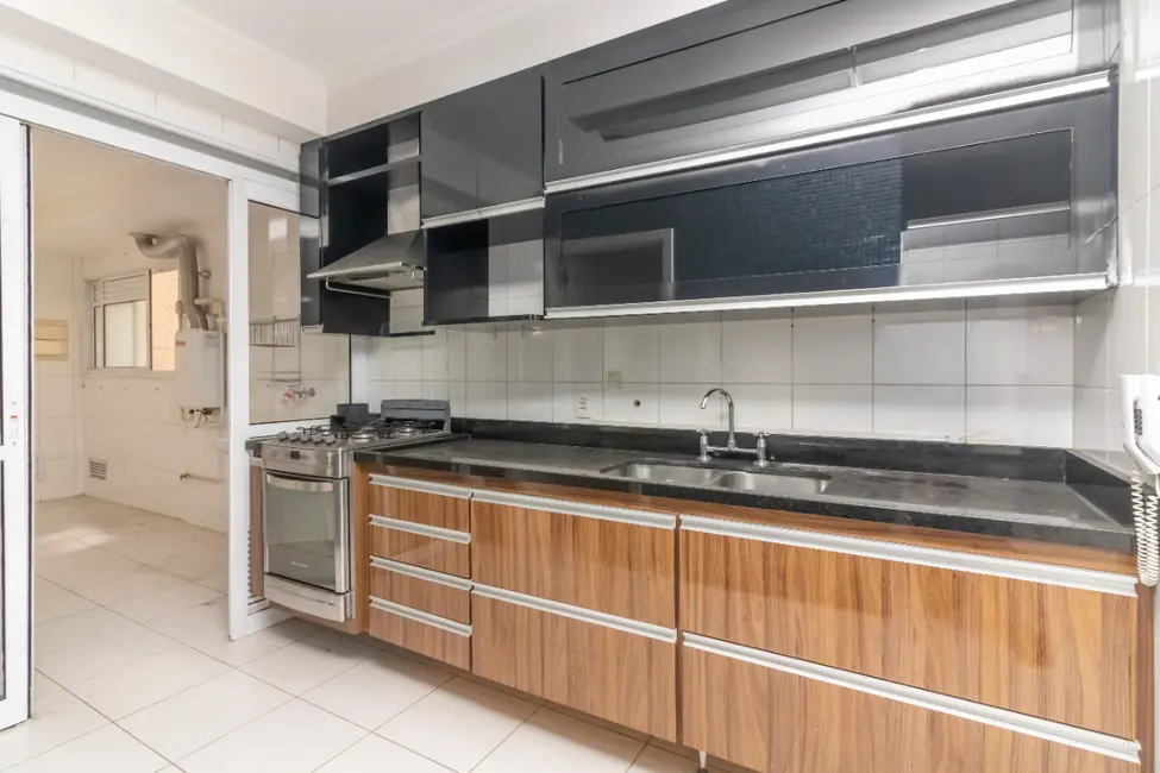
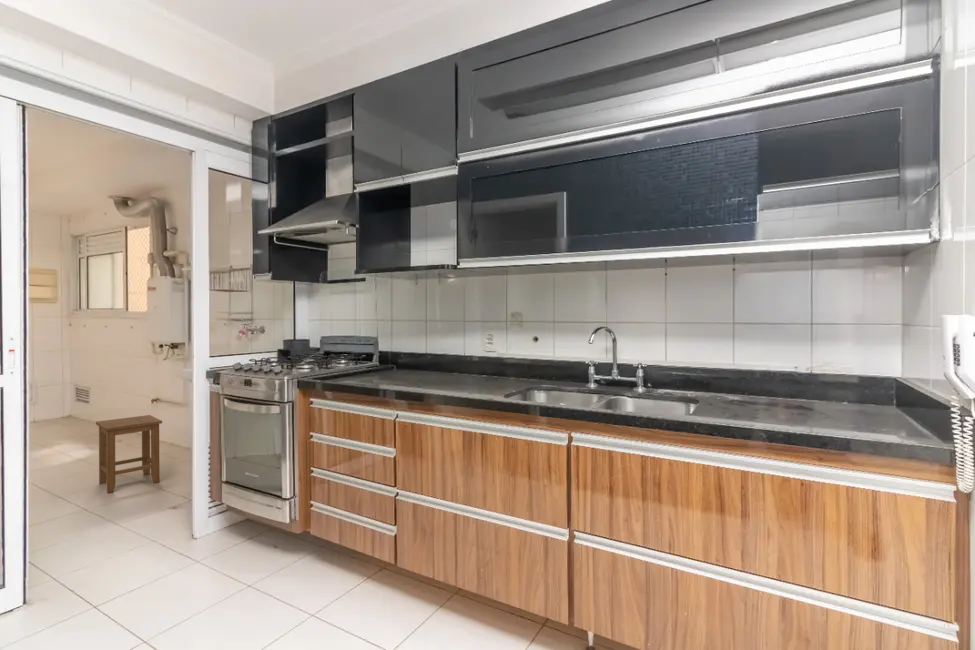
+ stool (129, 459)
